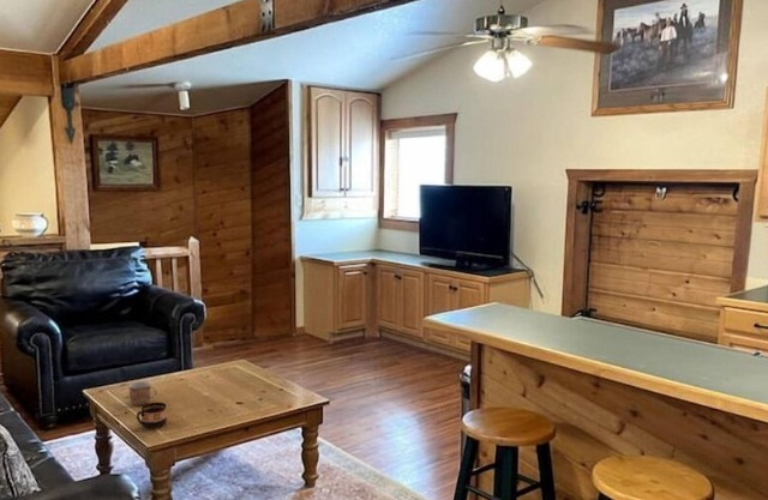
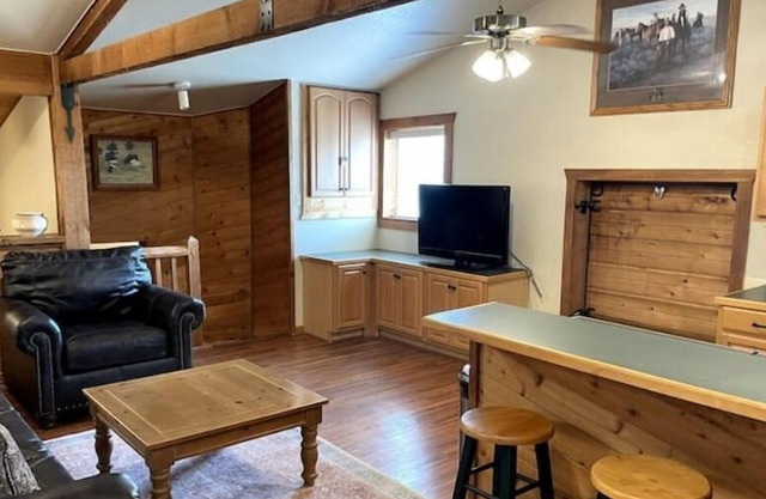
- cup (152, 415)
- mug (143, 393)
